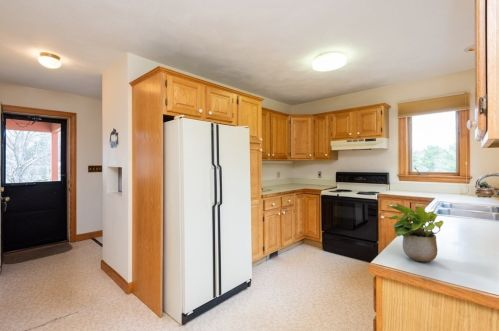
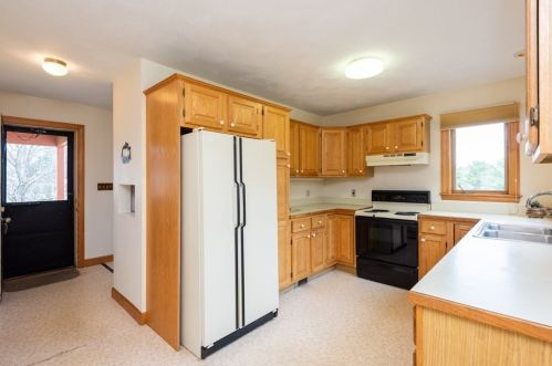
- potted plant (414, 230)
